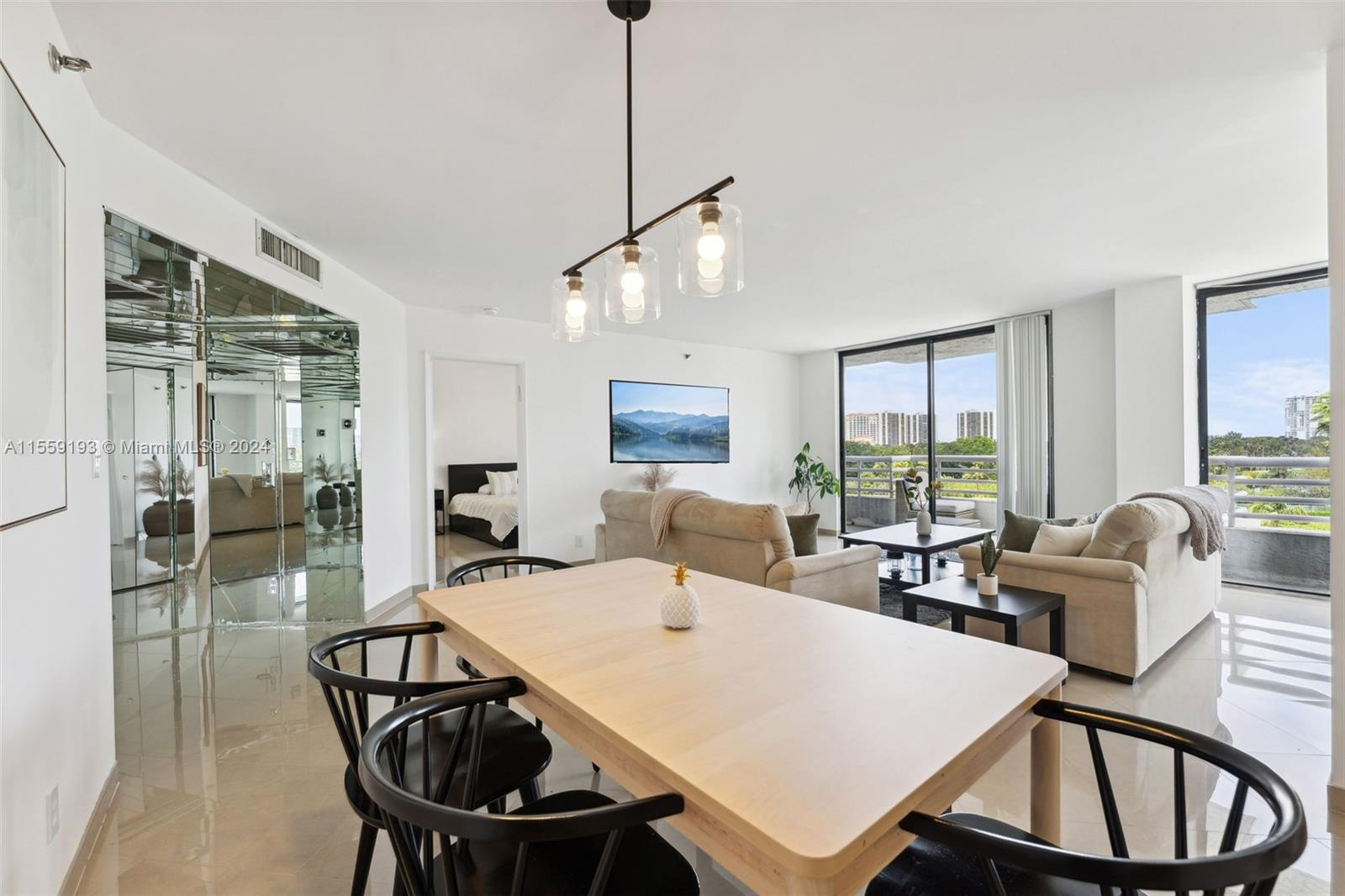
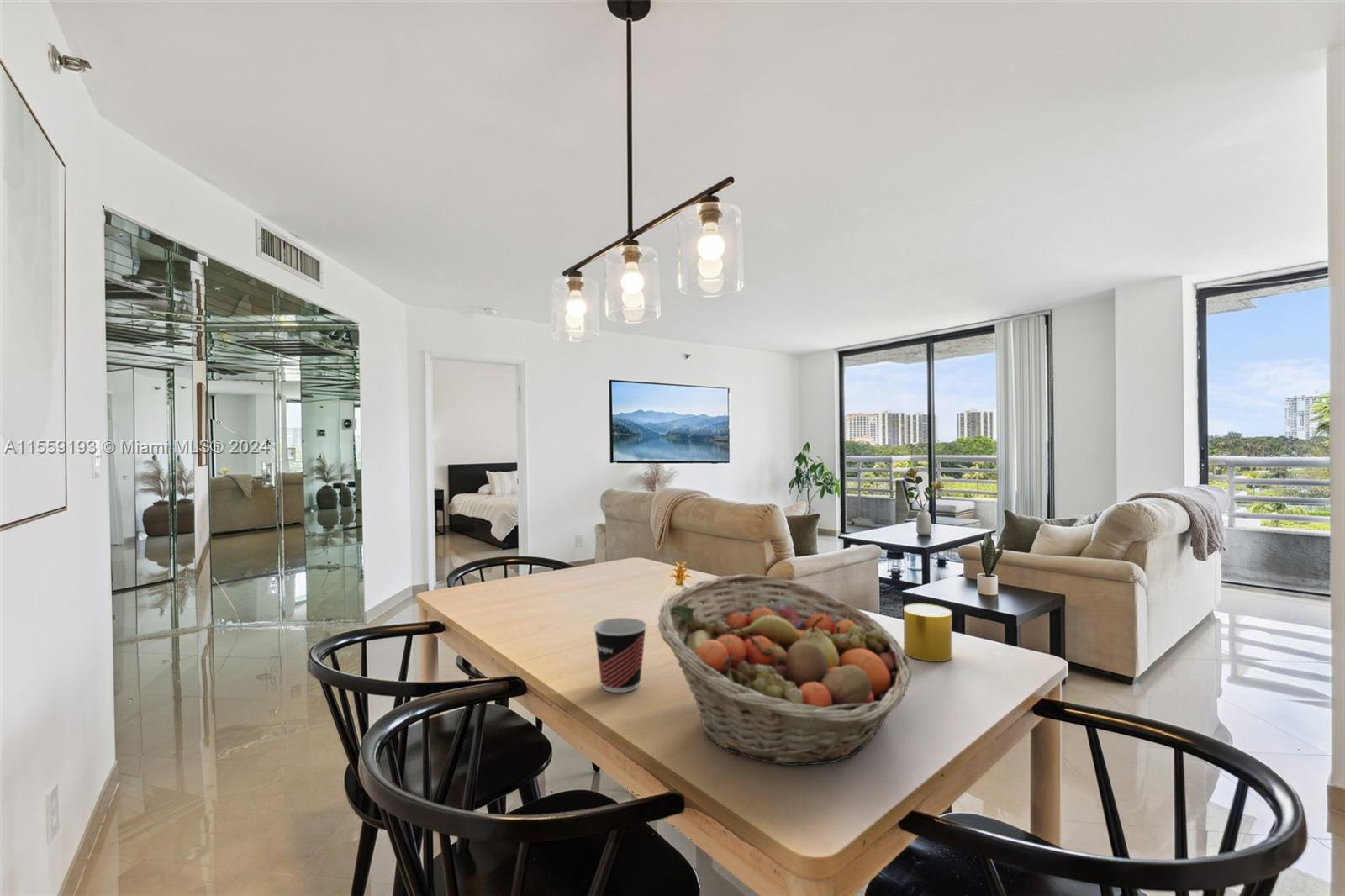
+ cup (620, 655)
+ cup (927, 631)
+ fruit basket (784, 655)
